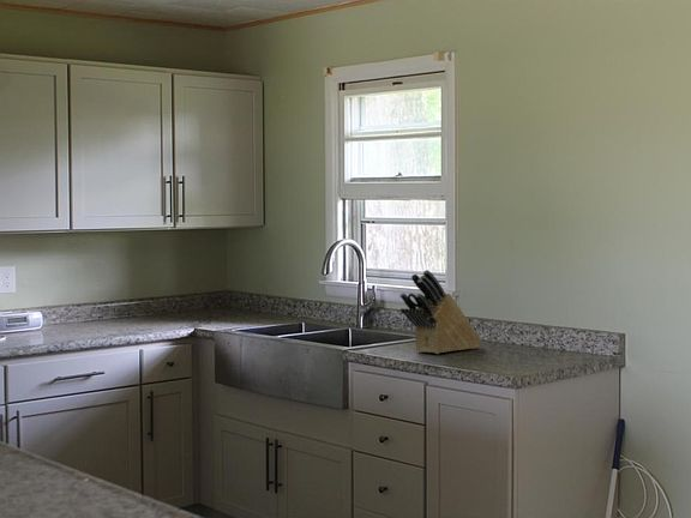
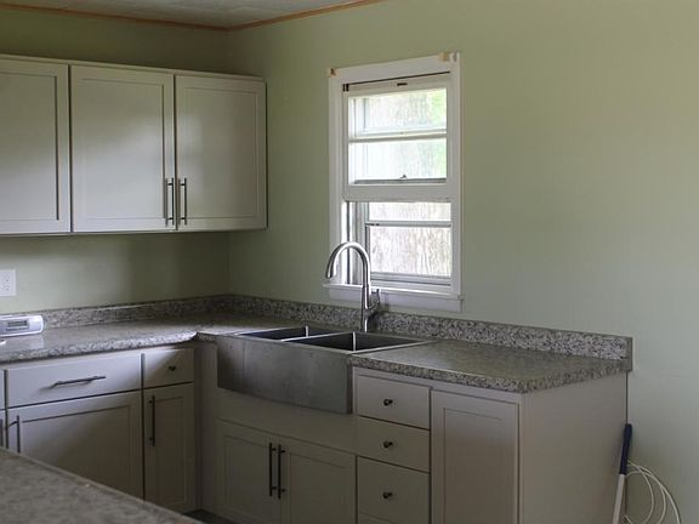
- knife block (440, 309)
